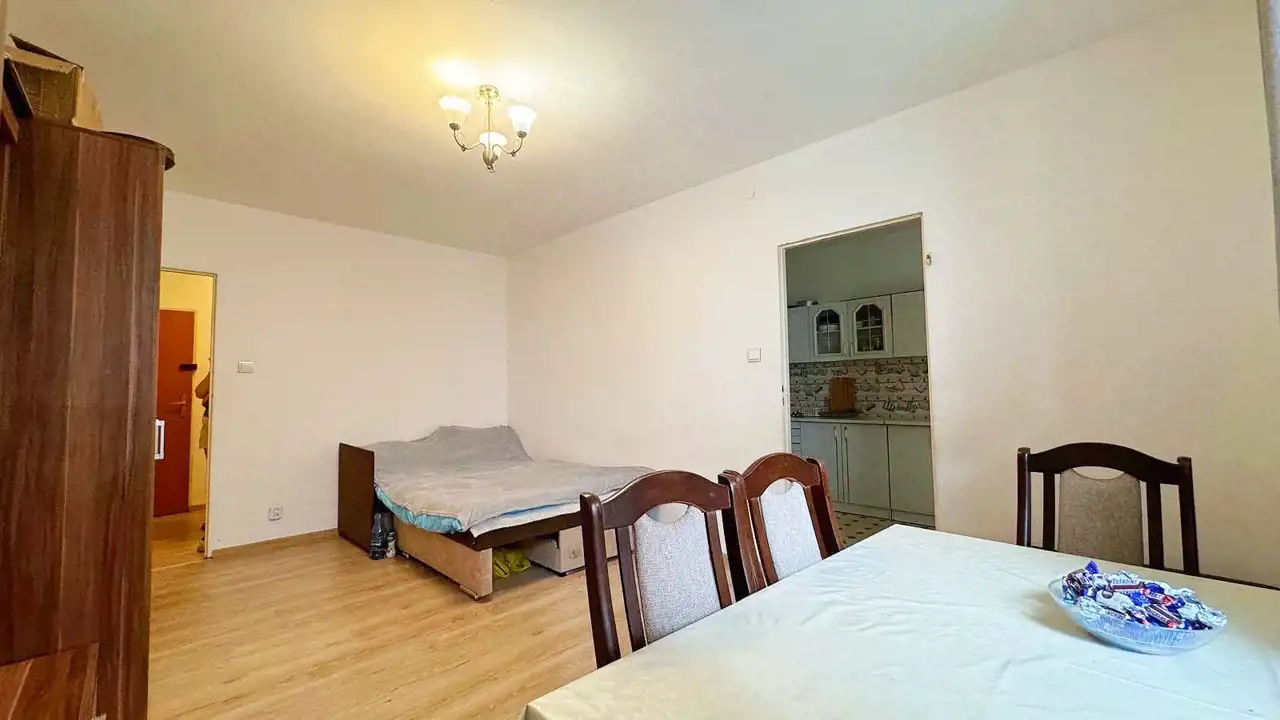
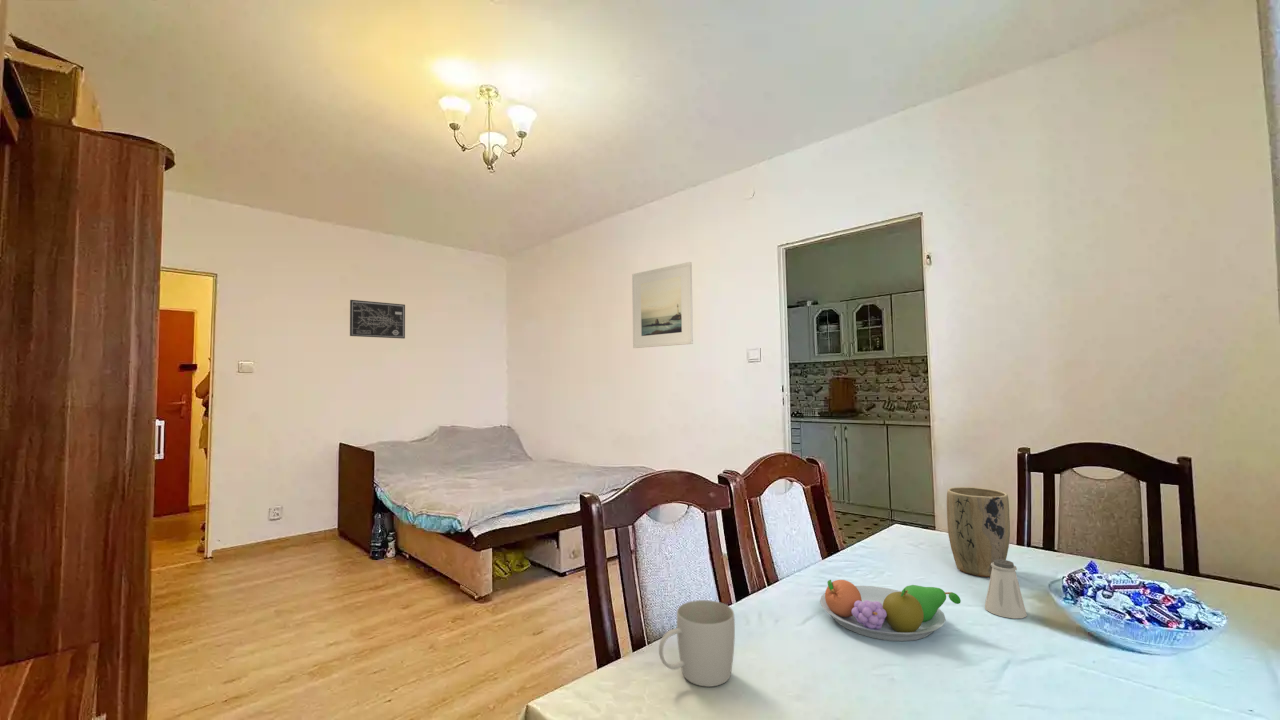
+ plant pot (977, 531)
+ wall art (378, 319)
+ saltshaker (1004, 586)
+ mug (695, 645)
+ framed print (661, 307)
+ fruit bowl (884, 597)
